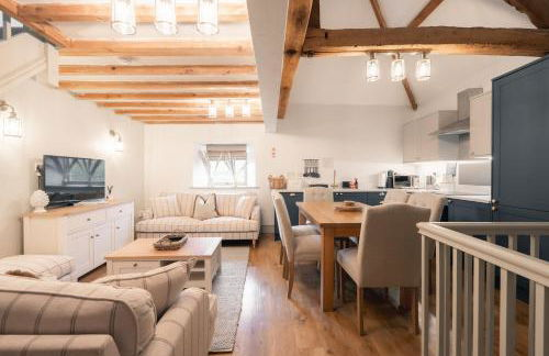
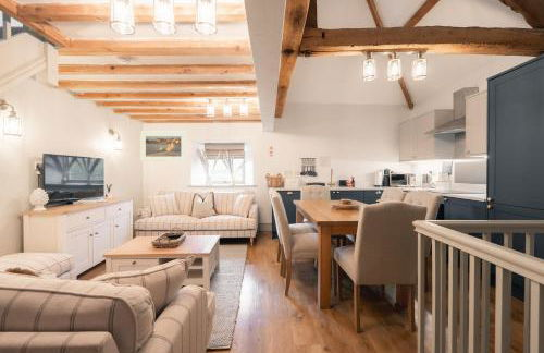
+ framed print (163, 146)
